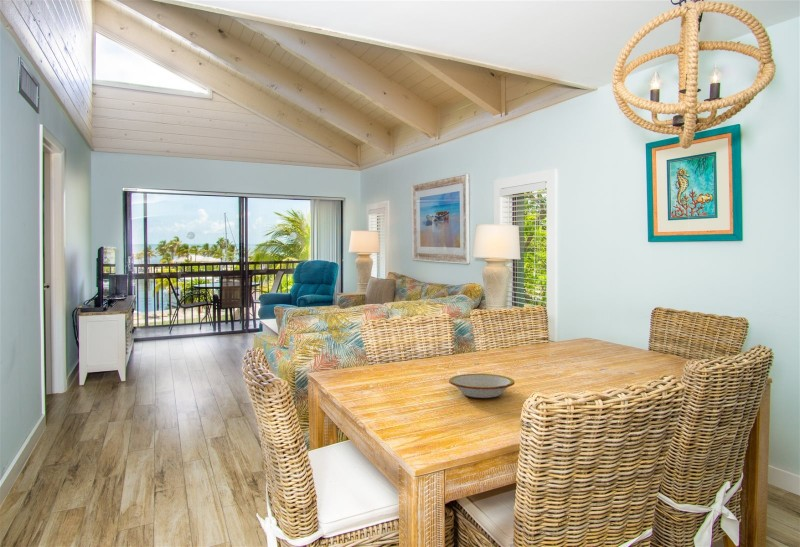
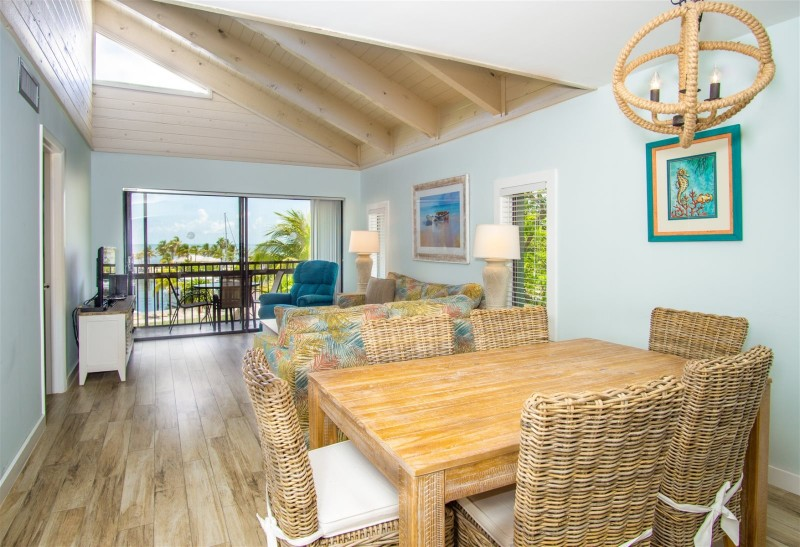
- bowl (481, 387)
